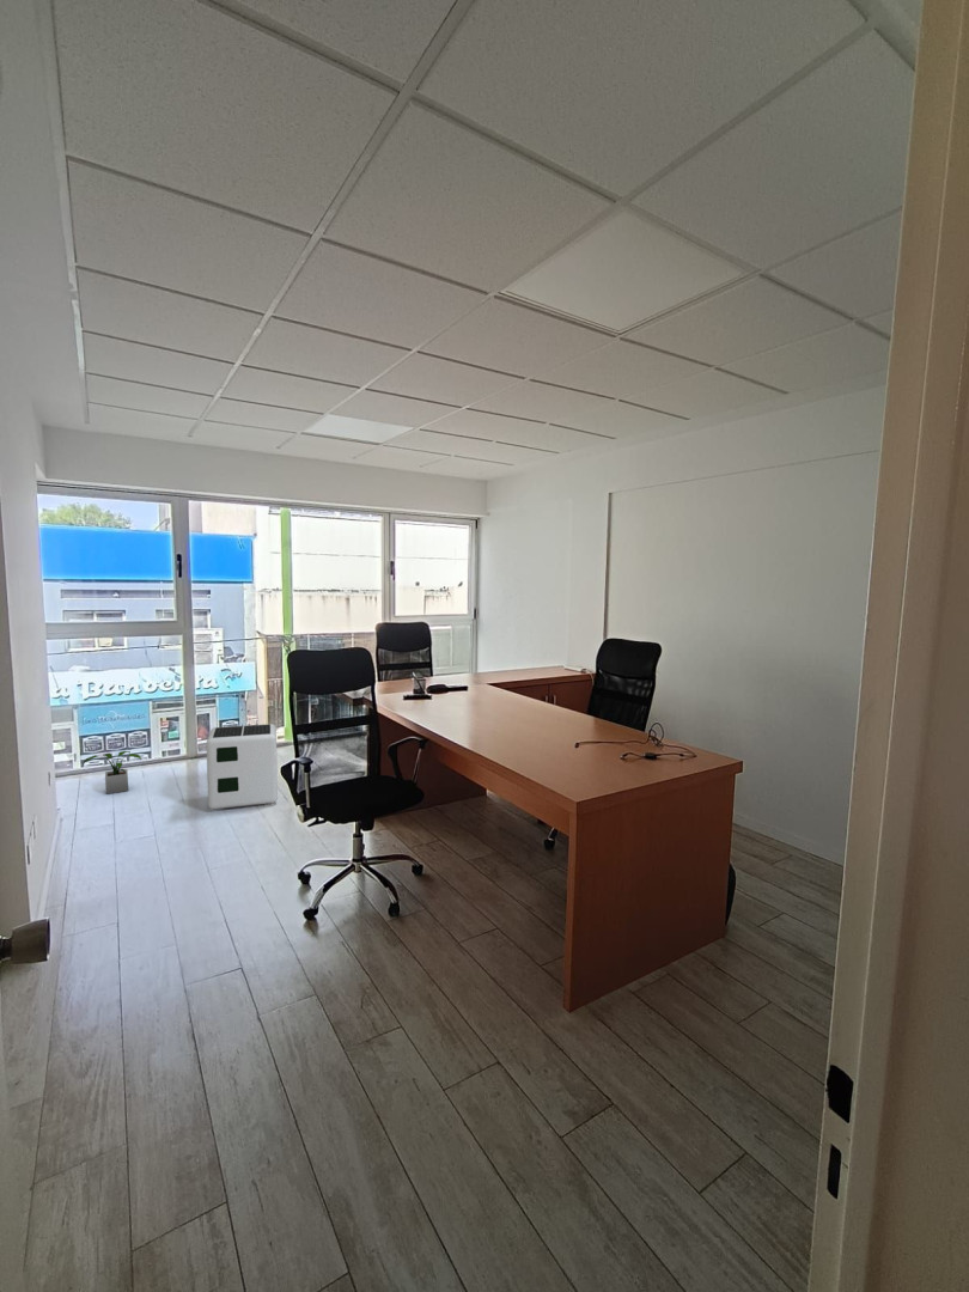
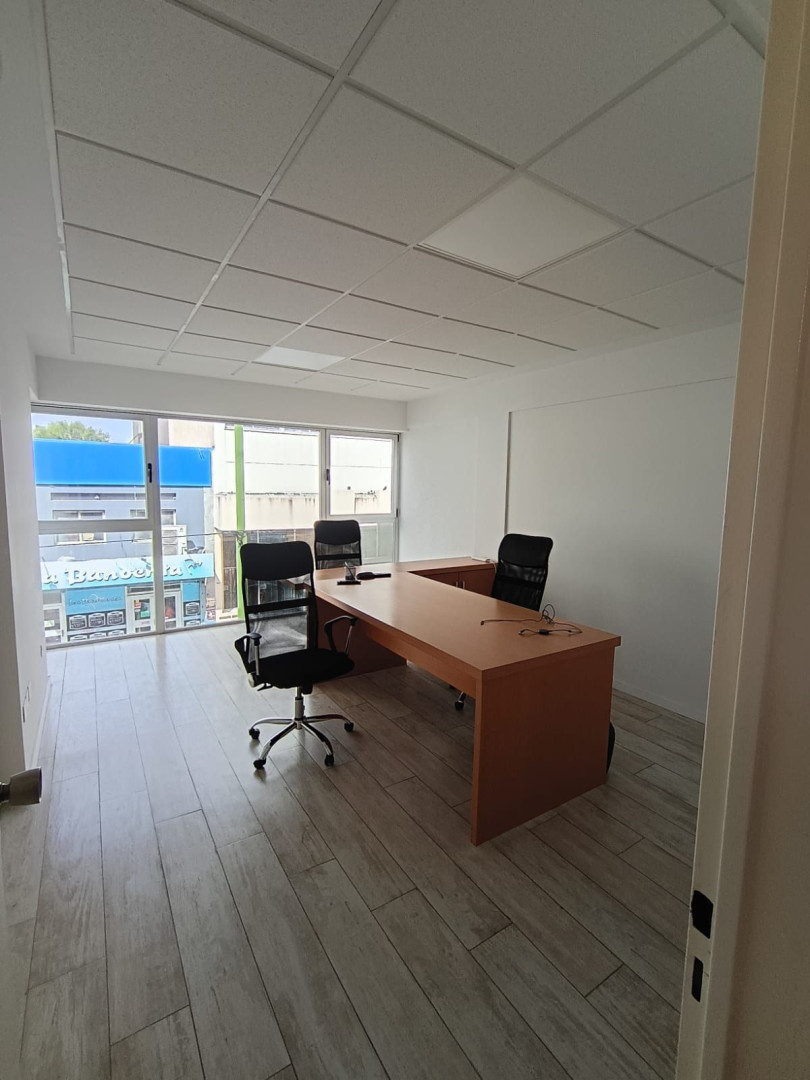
- air purifier (243, 766)
- potted plant (112, 770)
